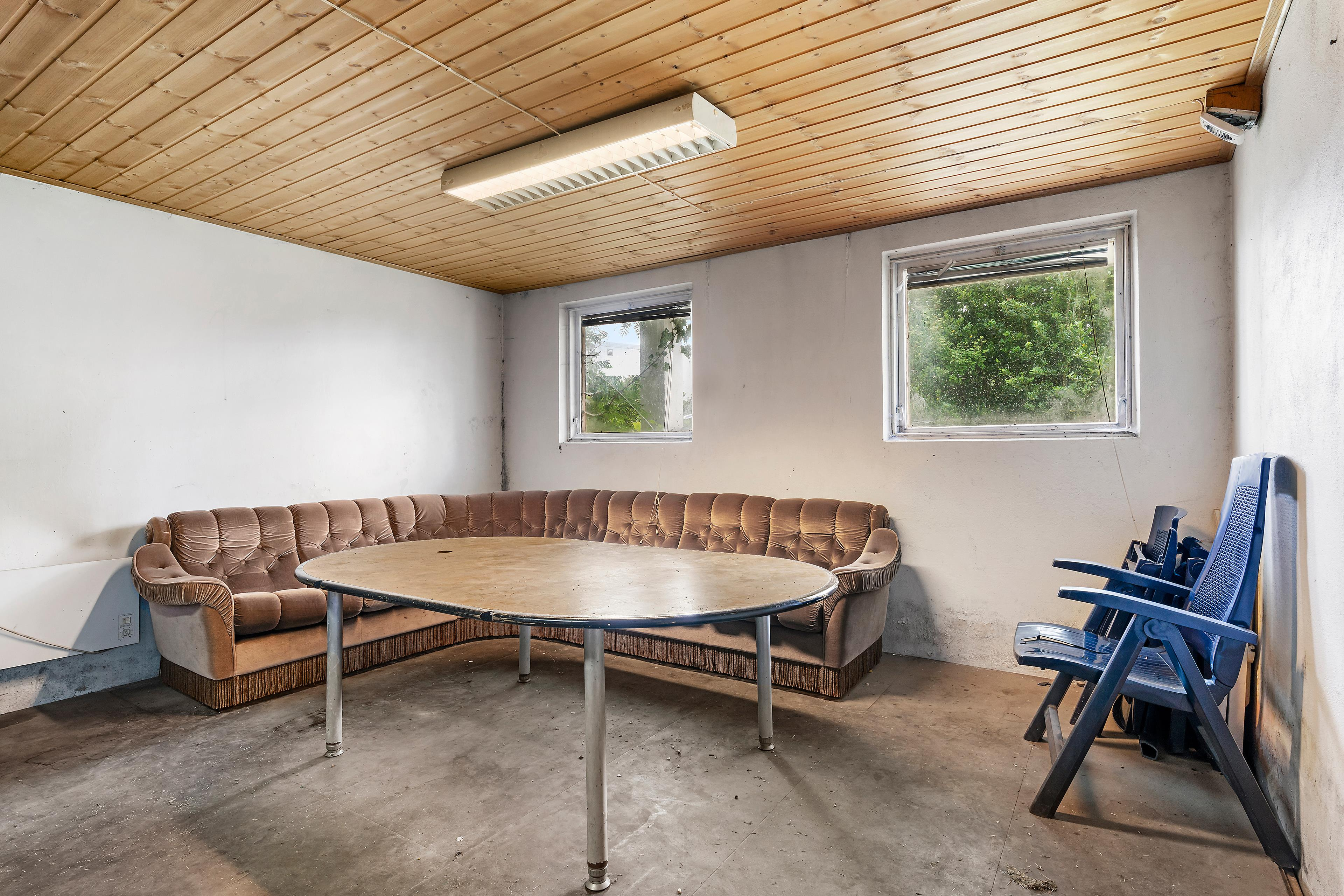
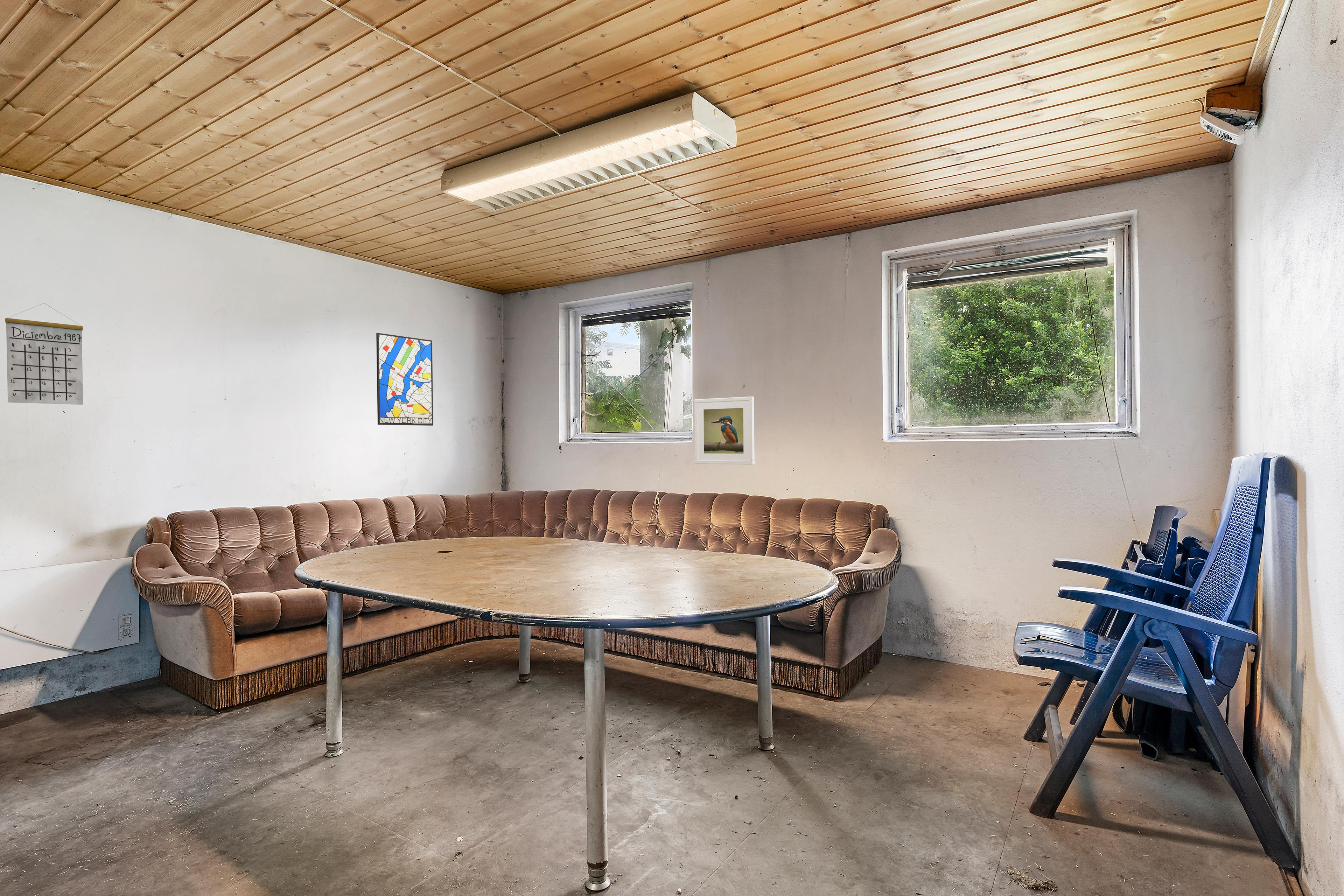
+ calendar (46, 353)
+ wall art (406, 381)
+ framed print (723, 431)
